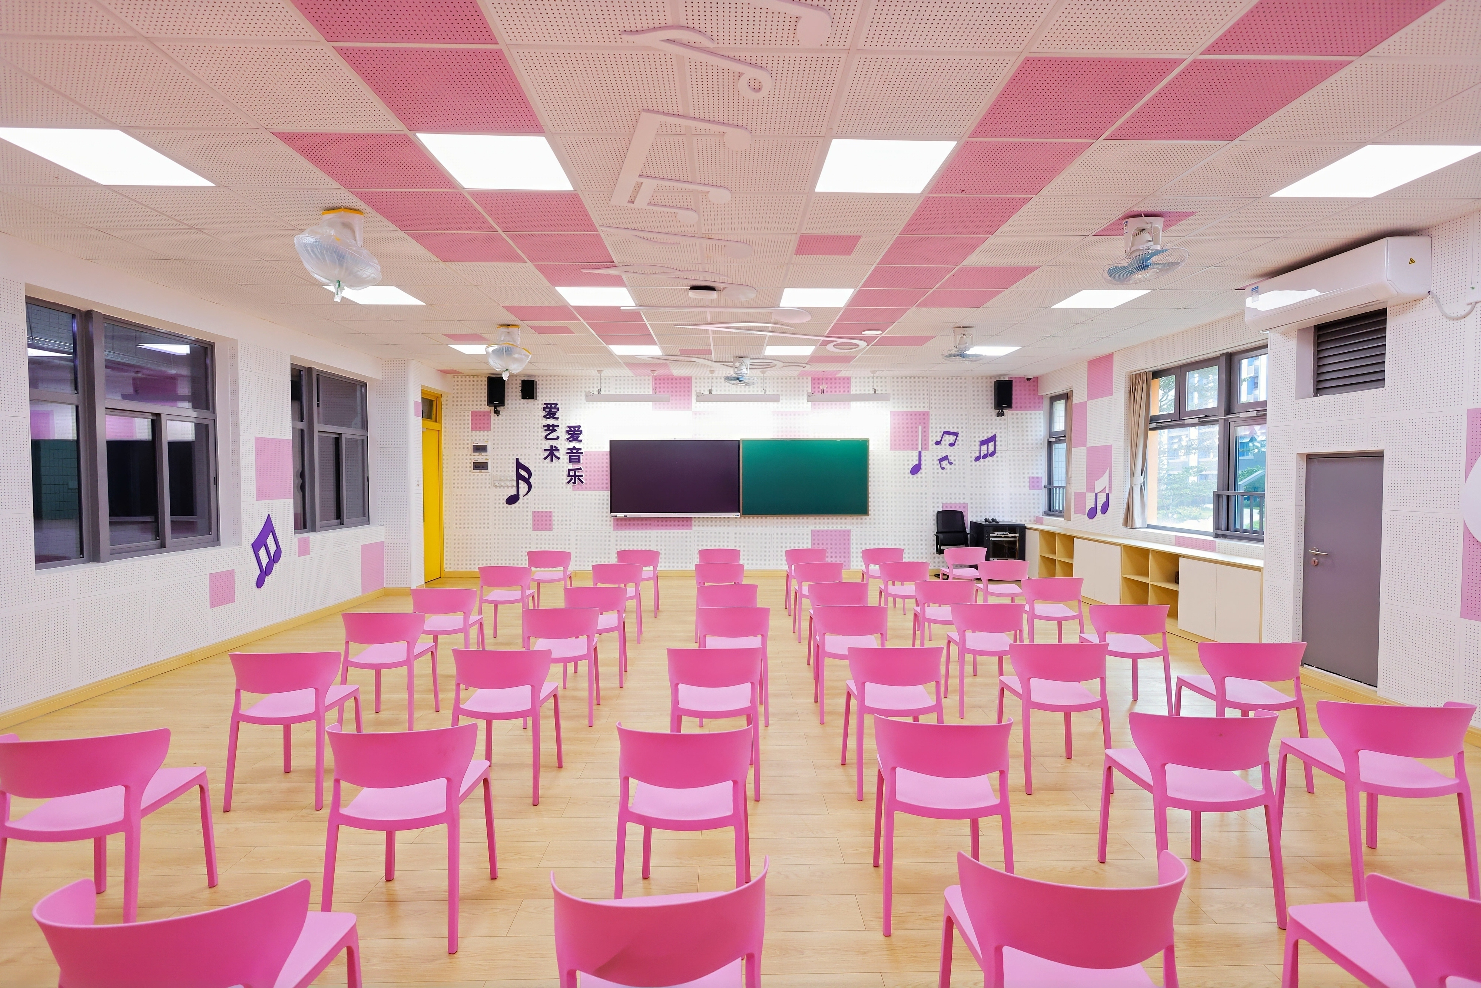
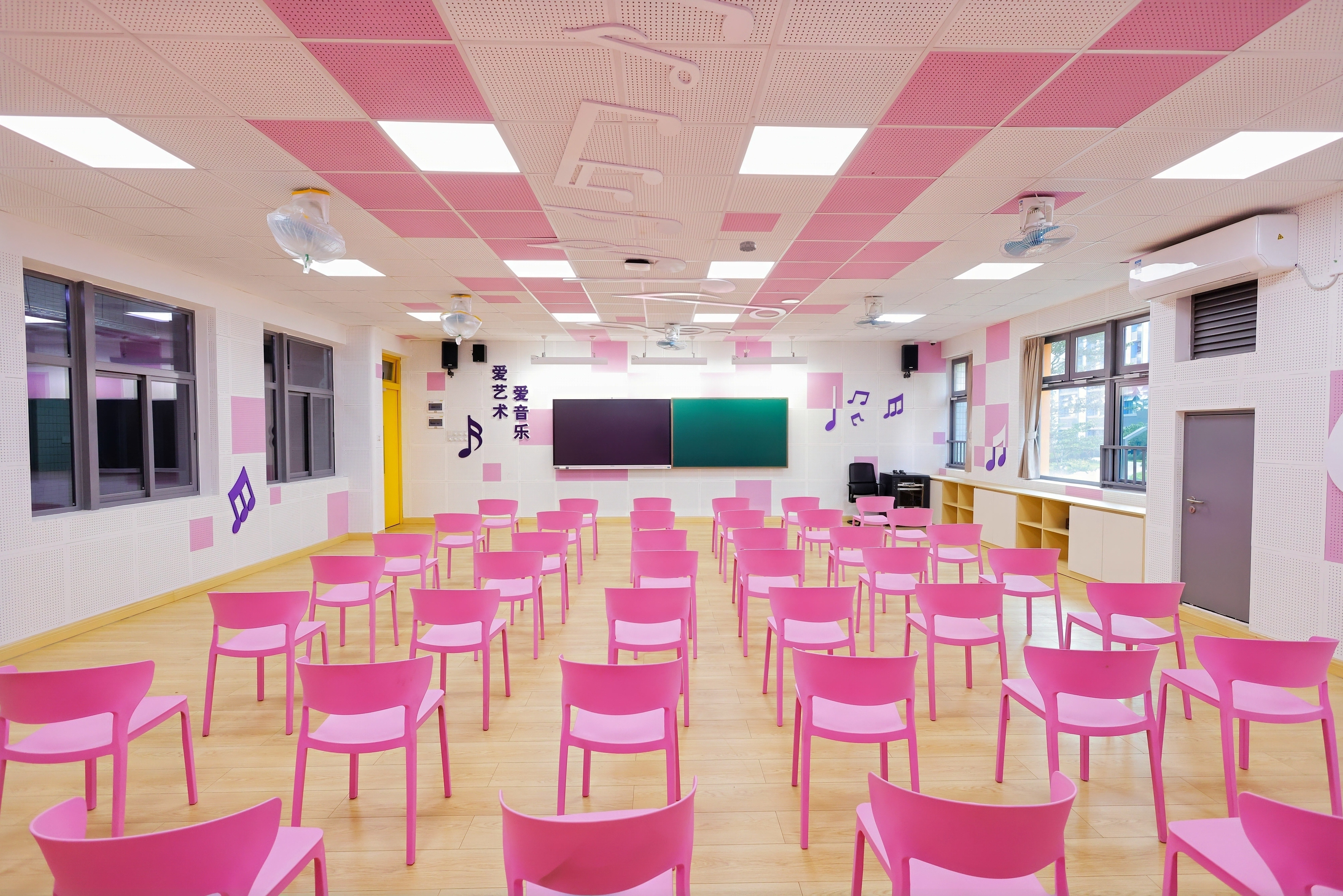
+ smoke detector (748, 246)
